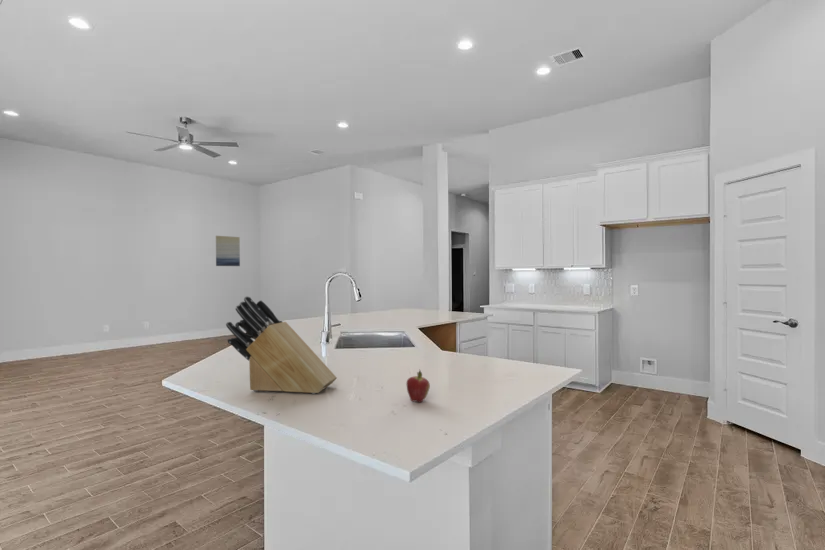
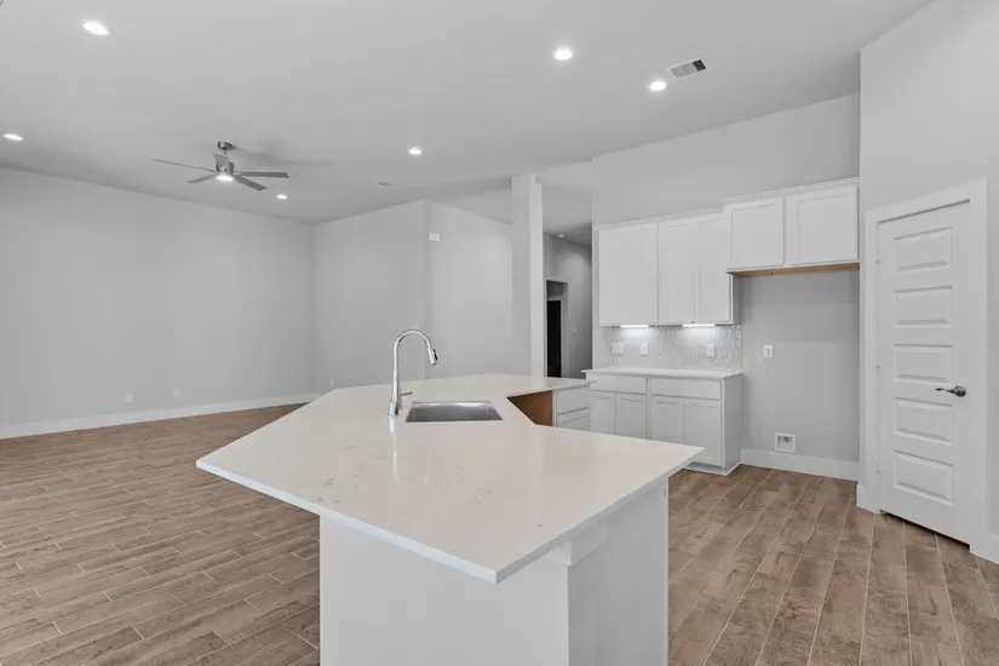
- wall art (228, 251)
- knife block (281, 342)
- fruit (418, 384)
